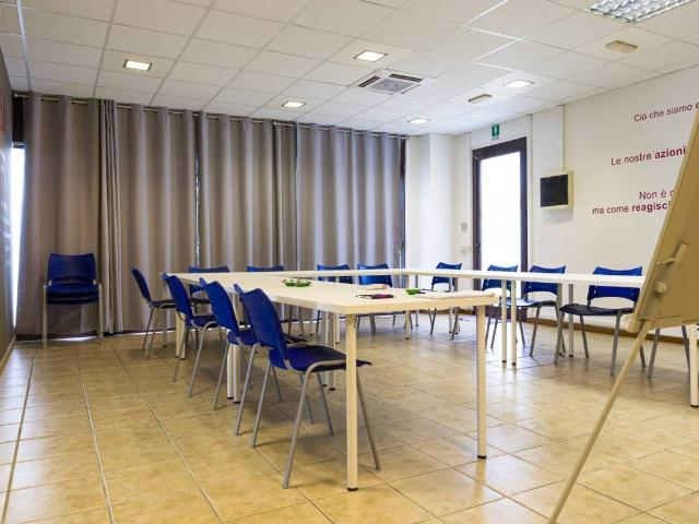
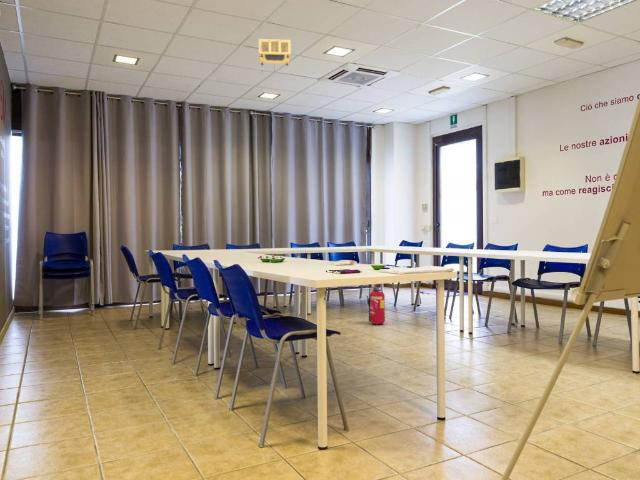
+ fire extinguisher (375, 300)
+ projector (274, 54)
